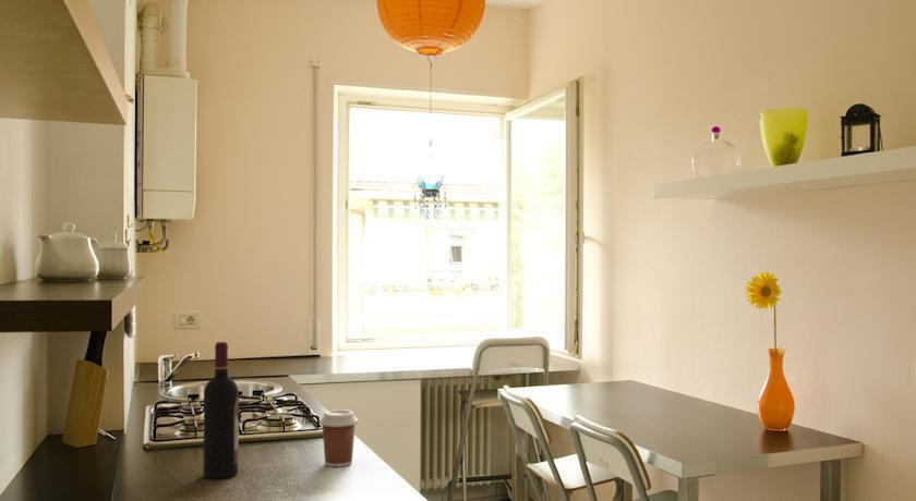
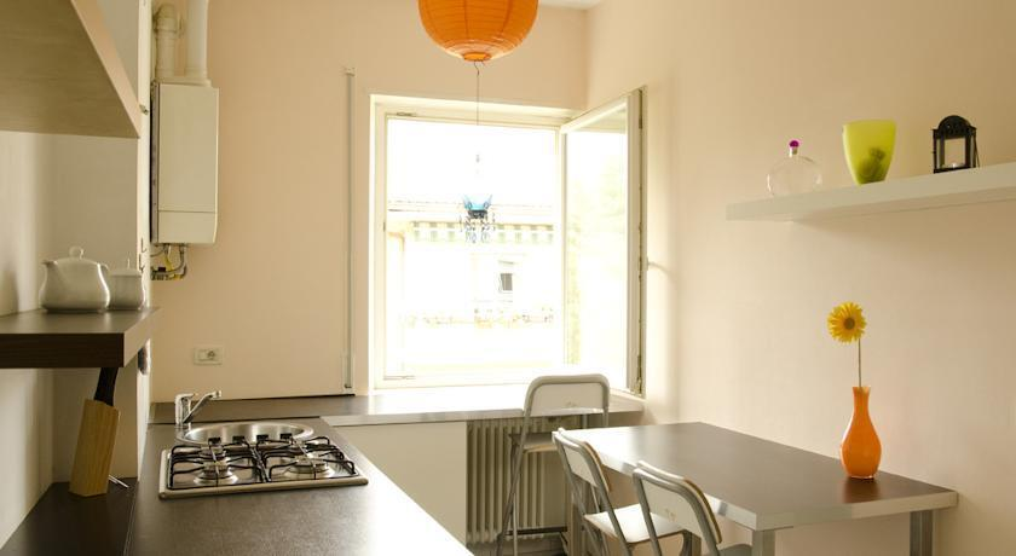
- coffee cup (338, 437)
- wine bottle (220, 407)
